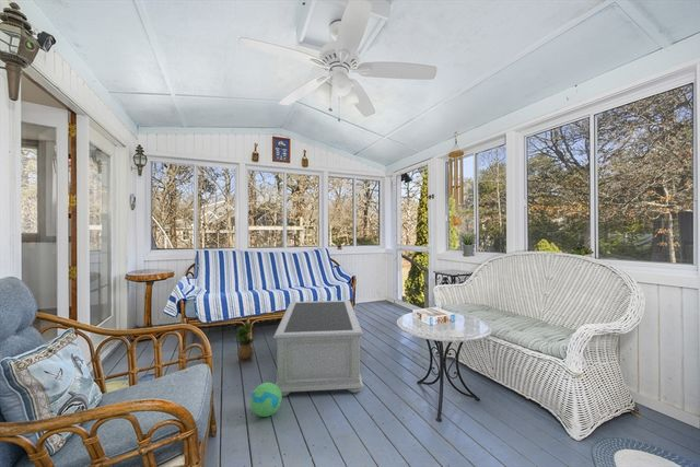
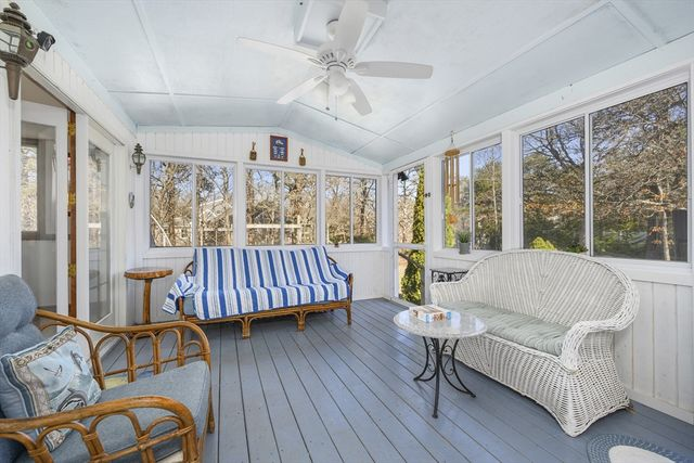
- potted plant (243, 341)
- coffee table (319, 338)
- ball (266, 398)
